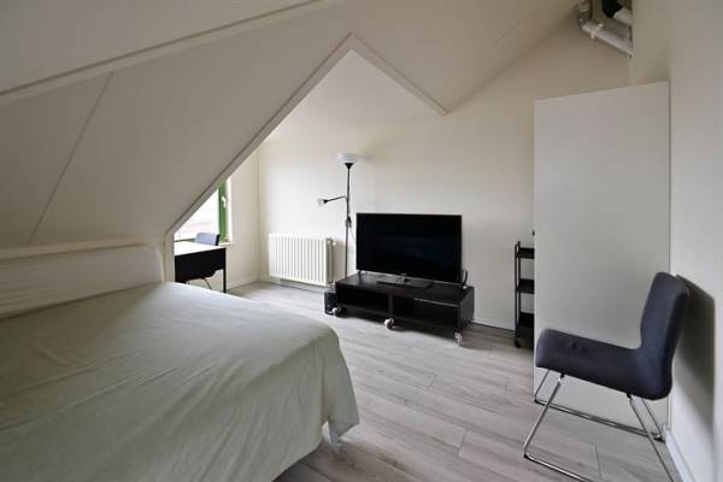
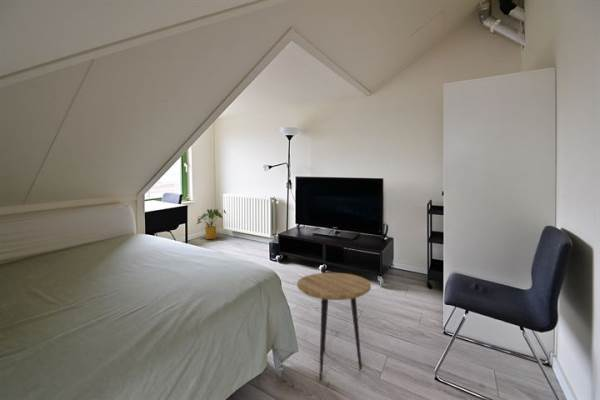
+ house plant (211, 223)
+ side table (326, 324)
